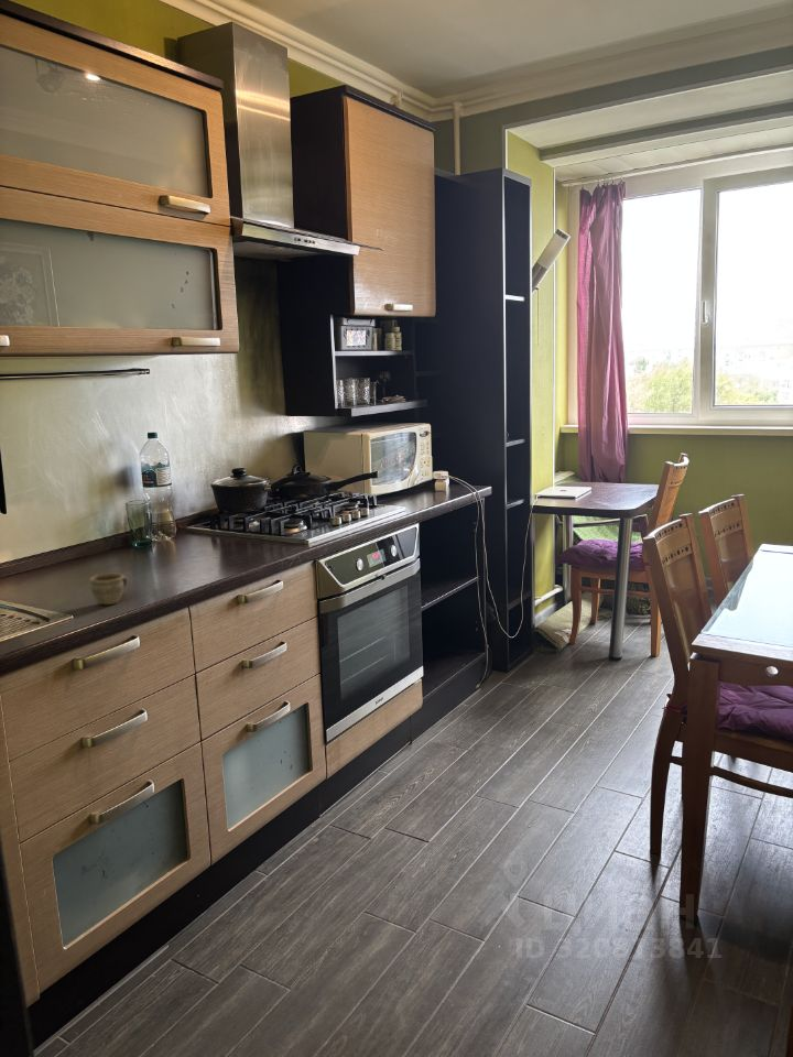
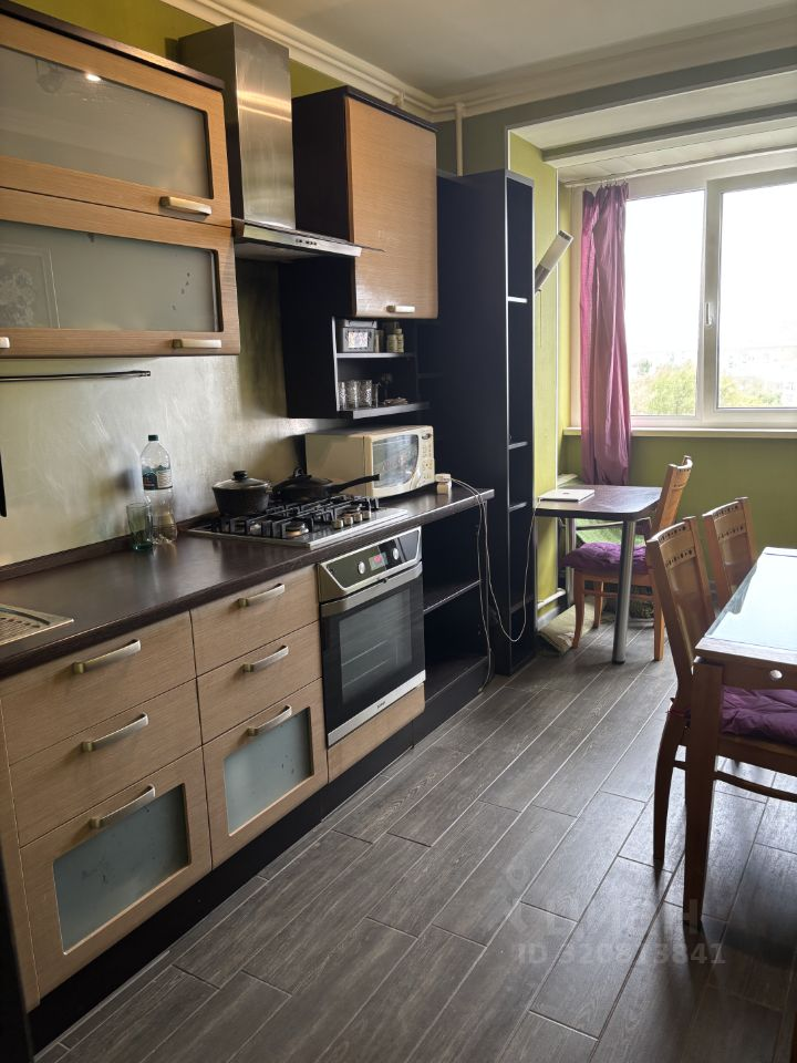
- cup (112, 588)
